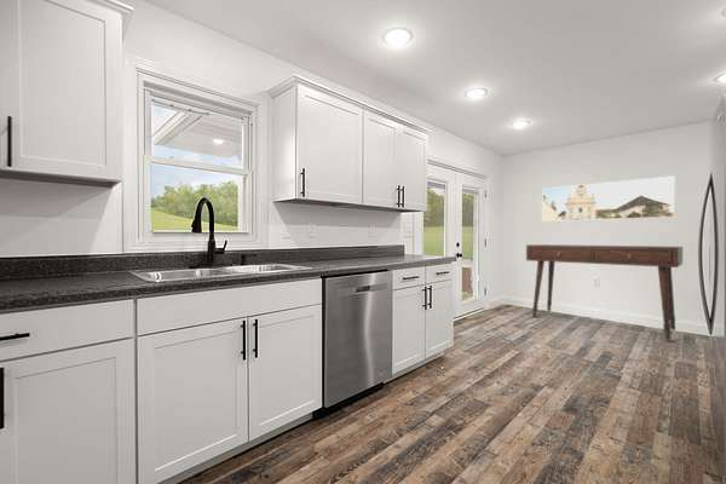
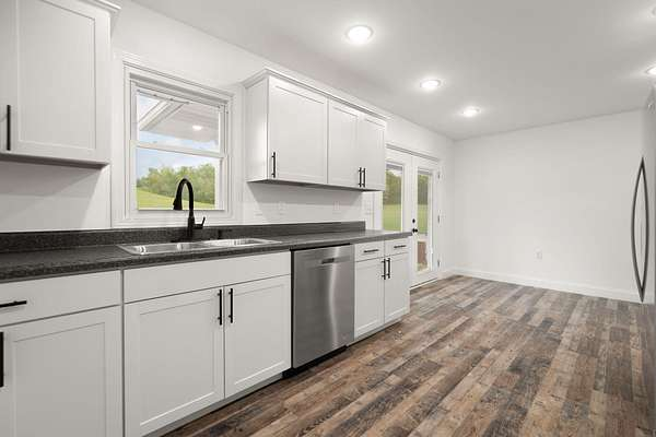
- desk (598, 263)
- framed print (600, 201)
